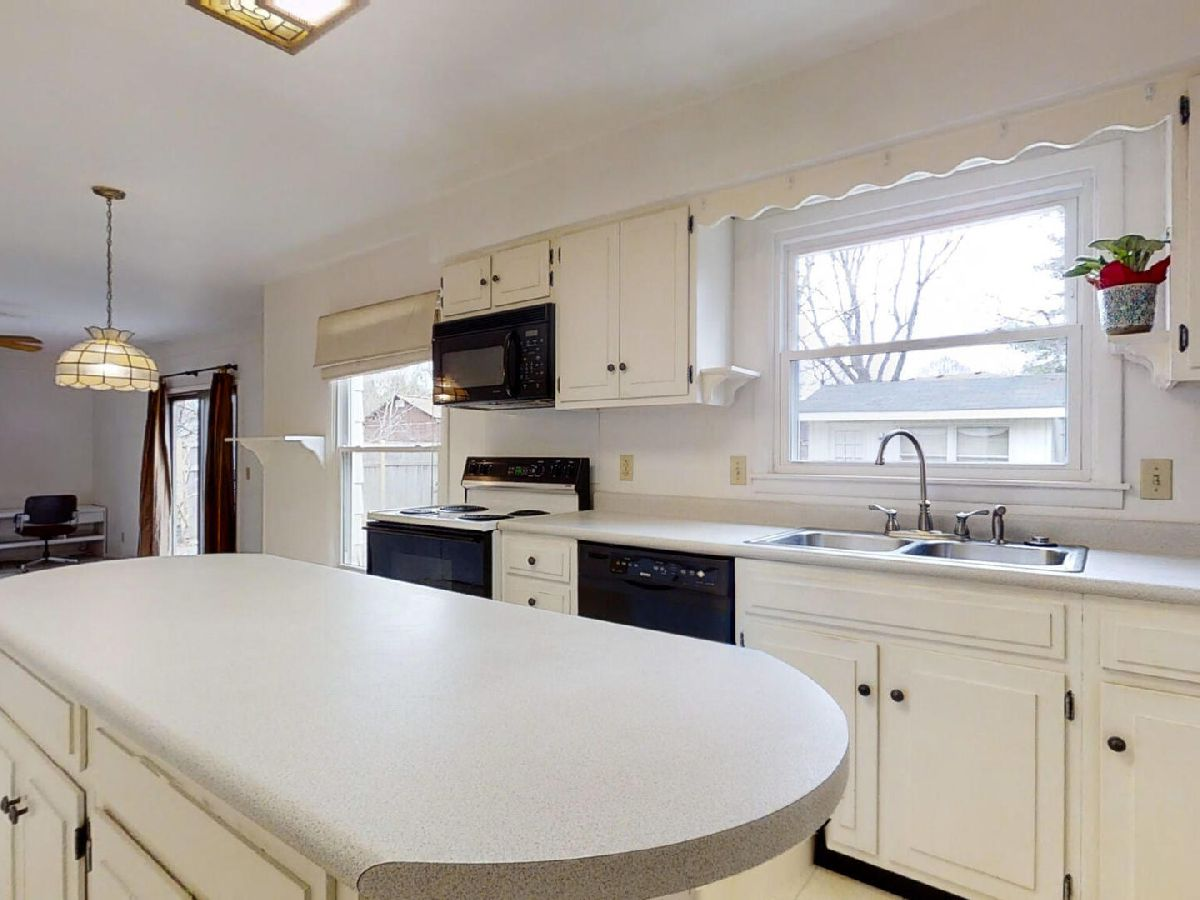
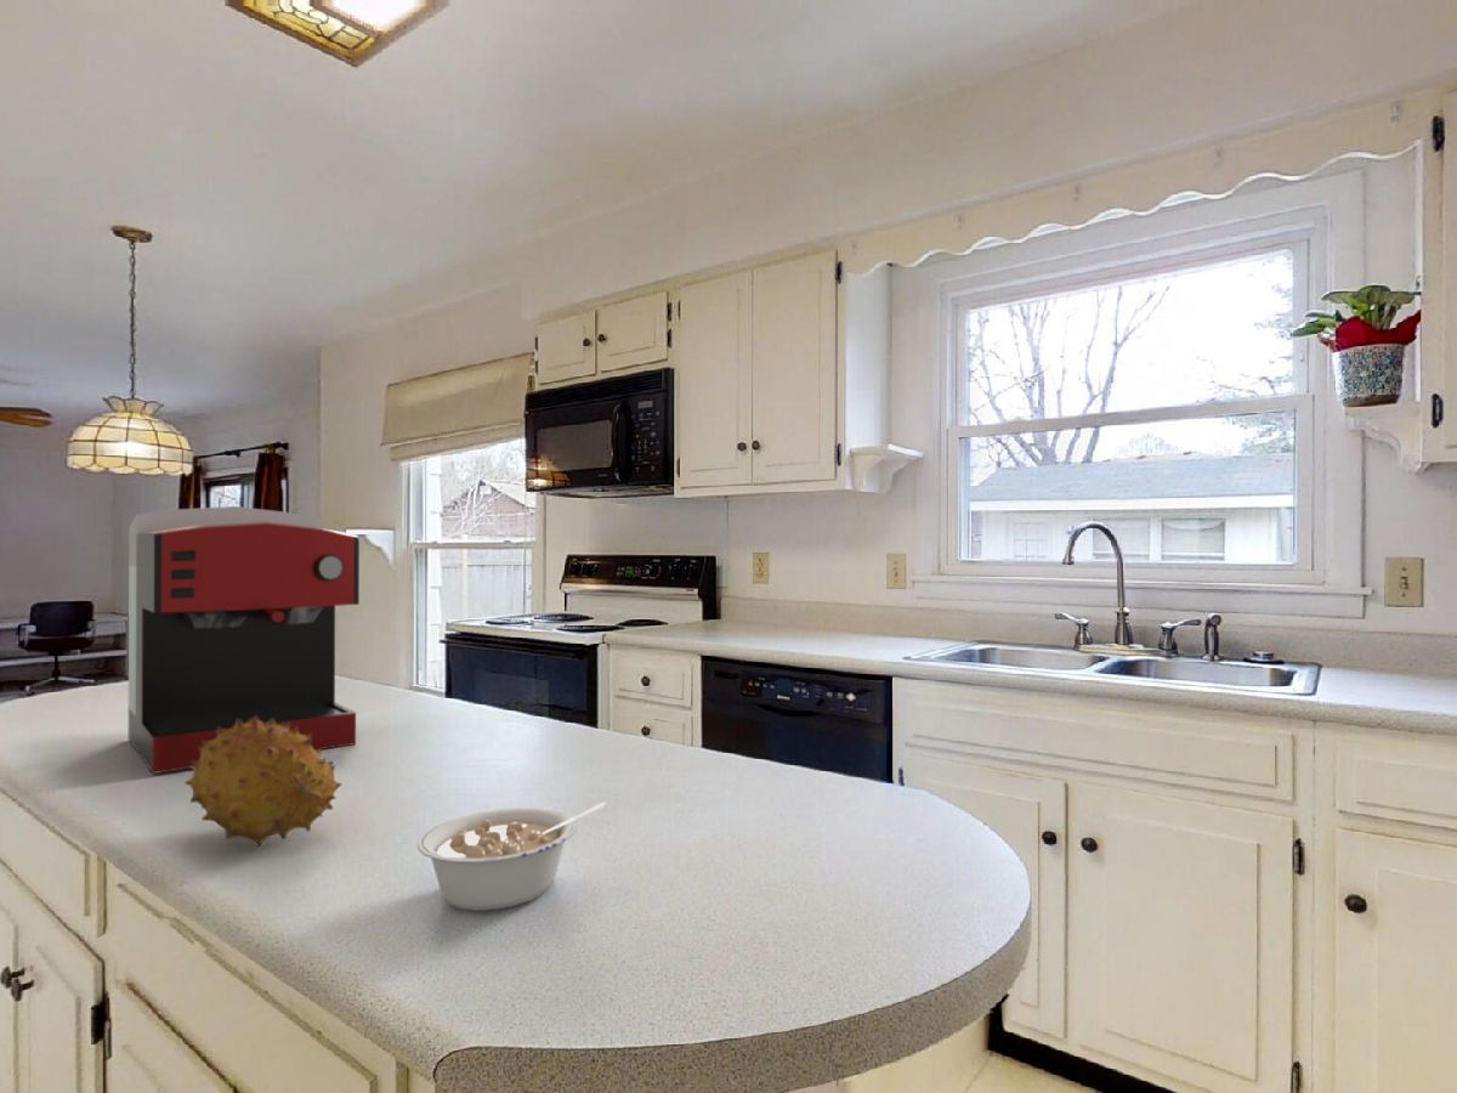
+ legume (504, 851)
+ fruit (260, 775)
+ coffee maker (246, 624)
